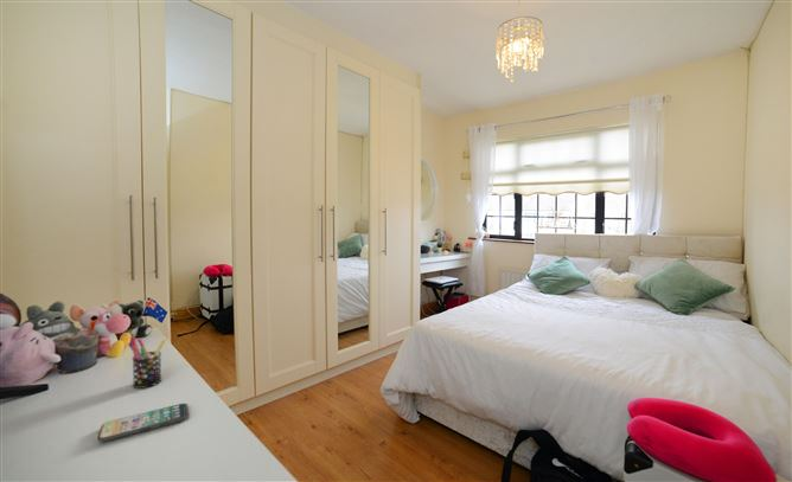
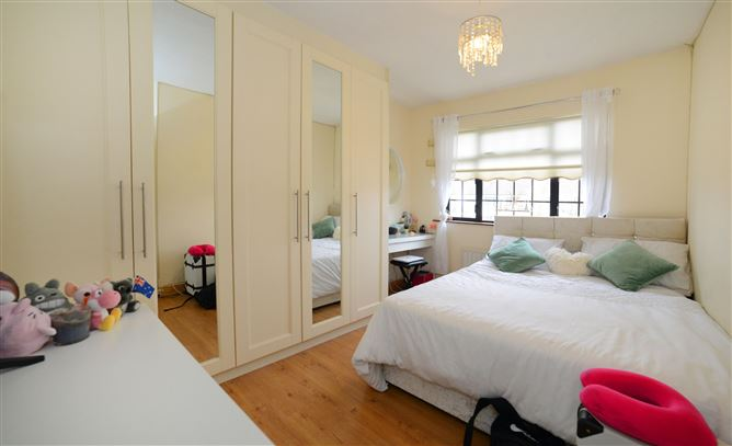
- pen holder (145, 360)
- smartphone (146, 420)
